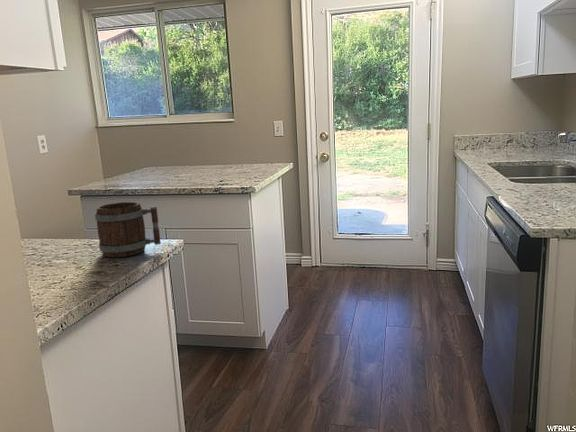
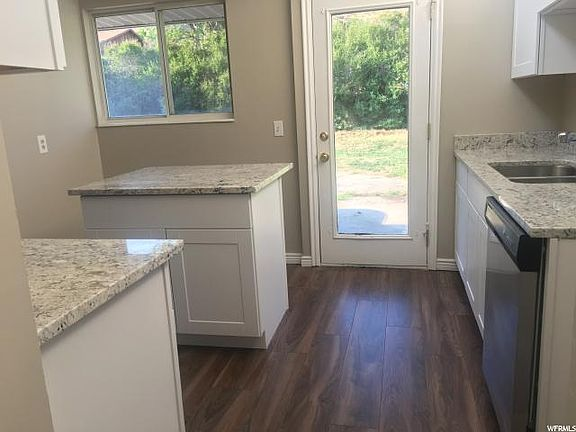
- mug (128, 228)
